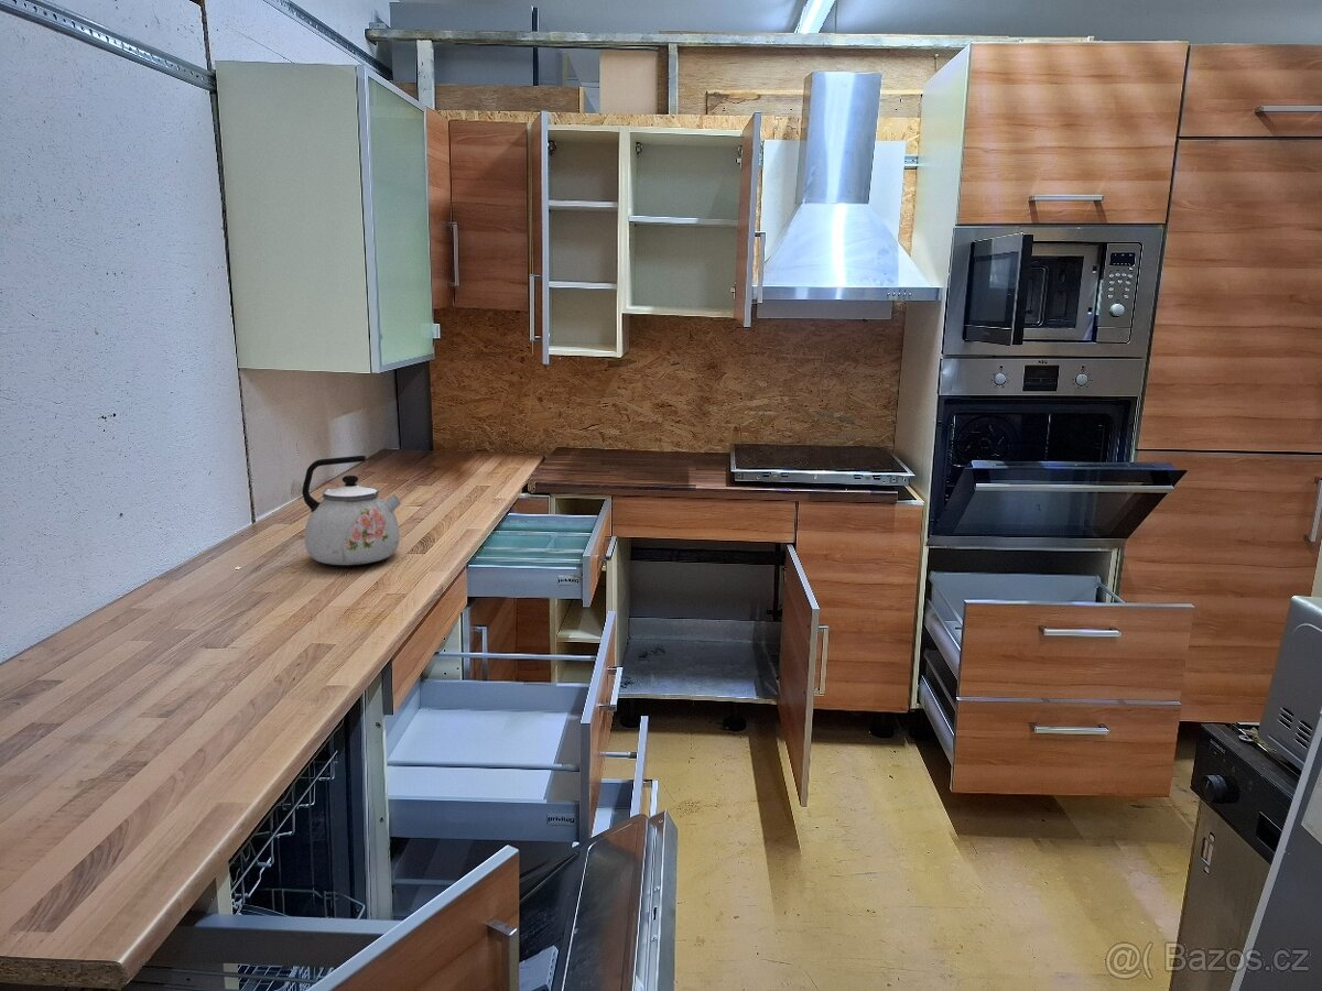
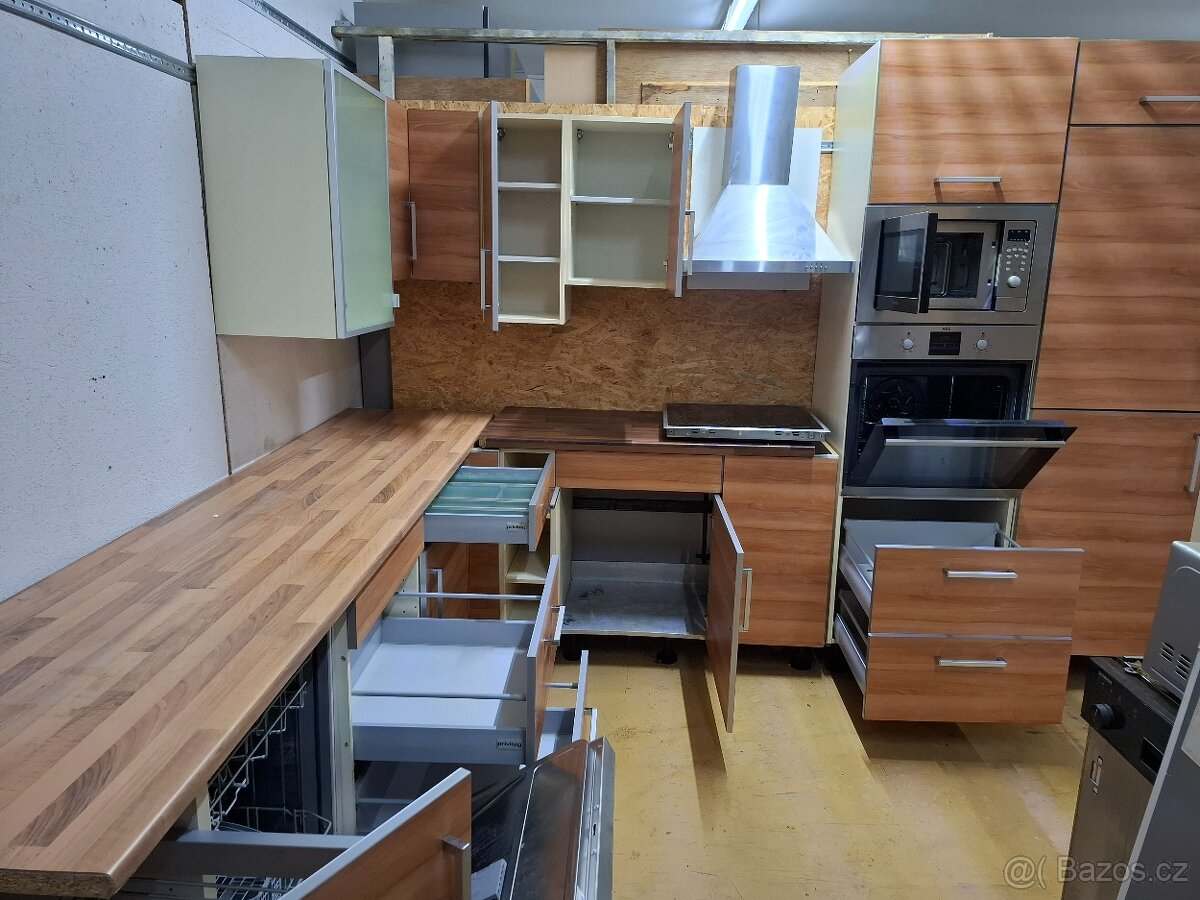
- kettle (353, 508)
